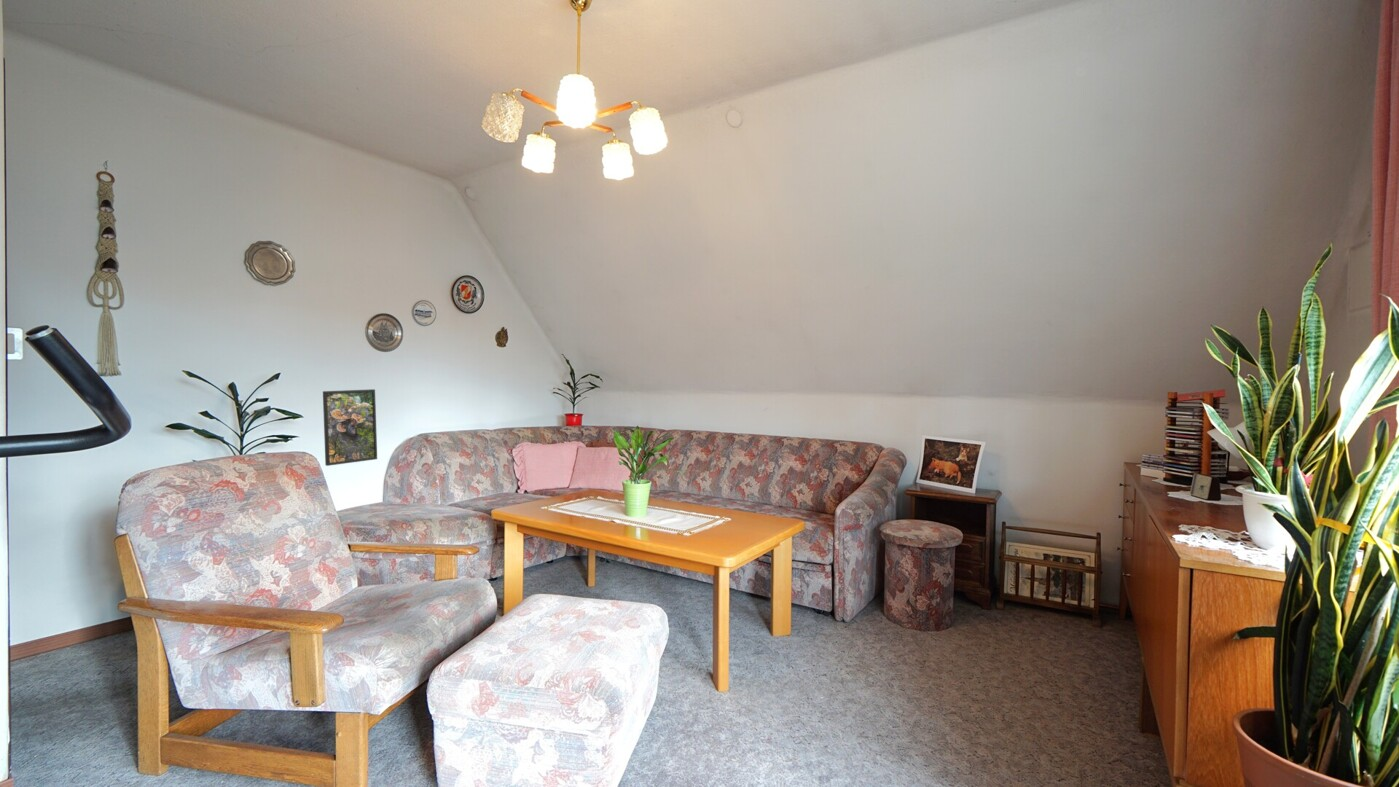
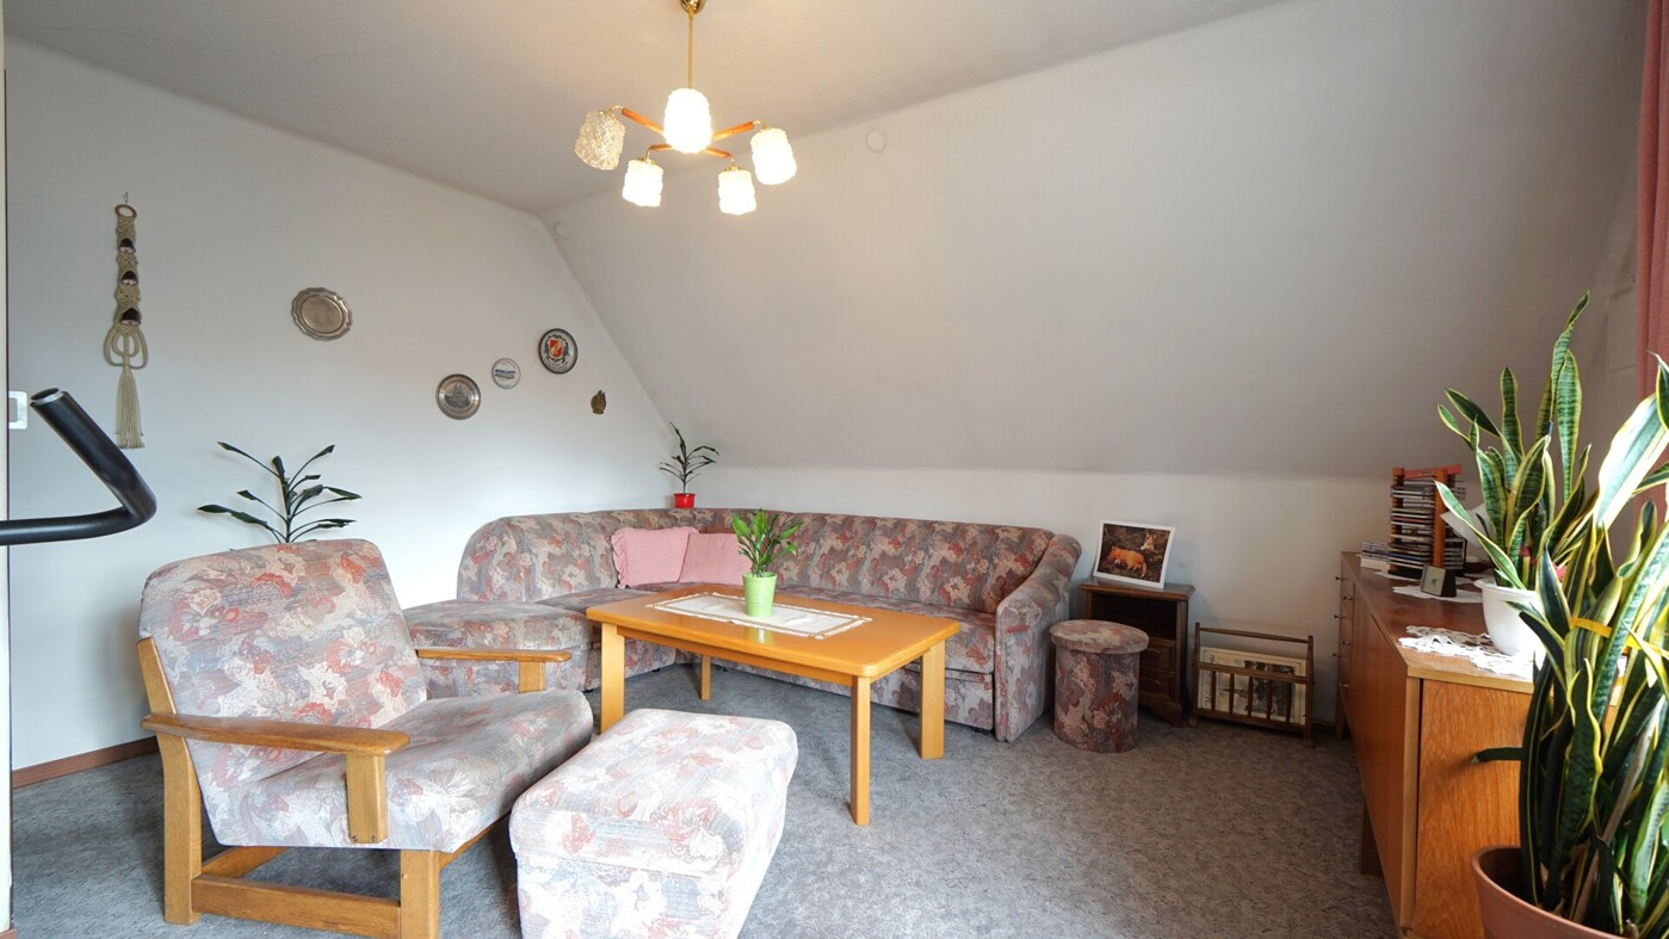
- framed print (350, 426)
